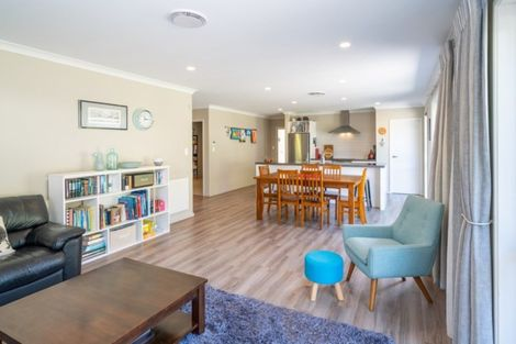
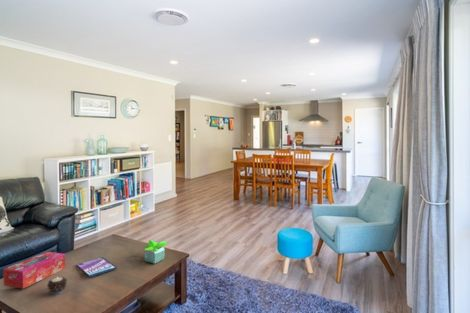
+ potted plant (155, 250)
+ video game case (96, 266)
+ tissue box (36, 268)
+ candle (57, 284)
